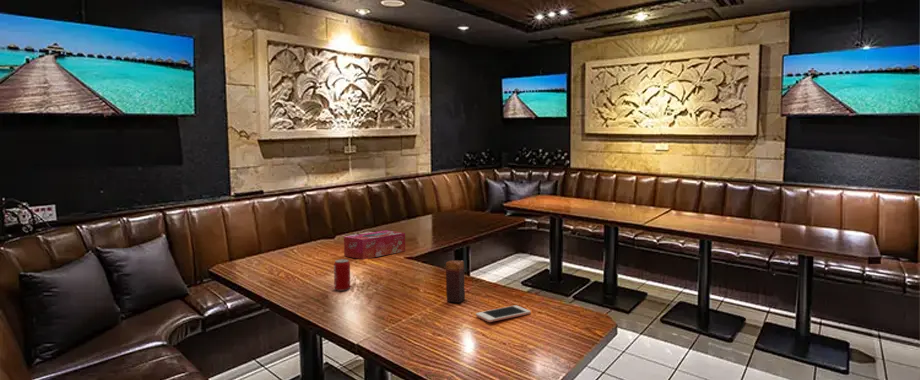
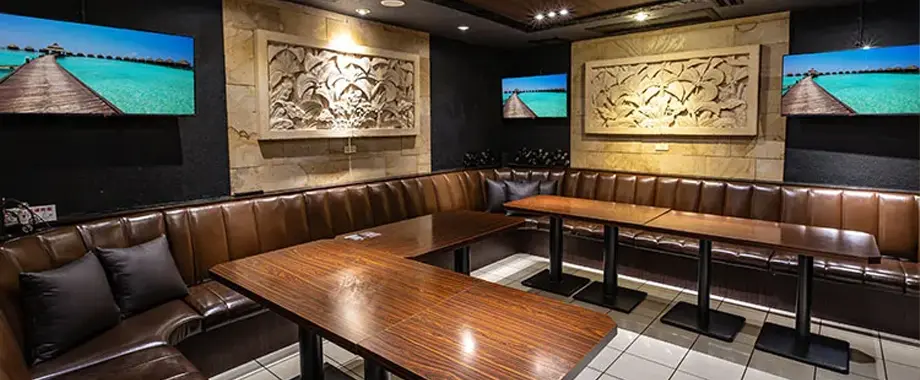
- cell phone (503, 313)
- tissue box (375, 244)
- beverage can (342, 274)
- candle (455, 280)
